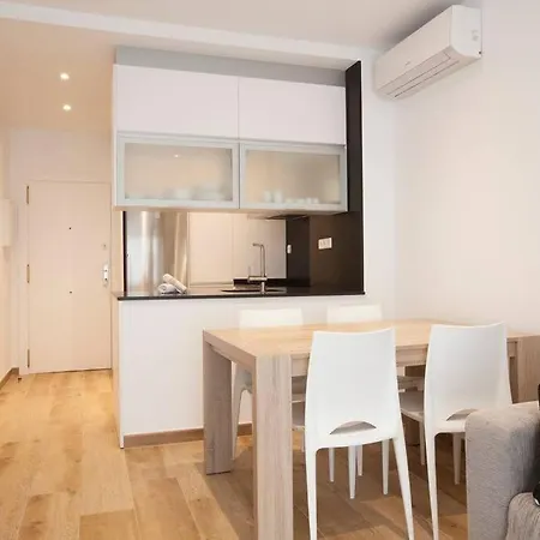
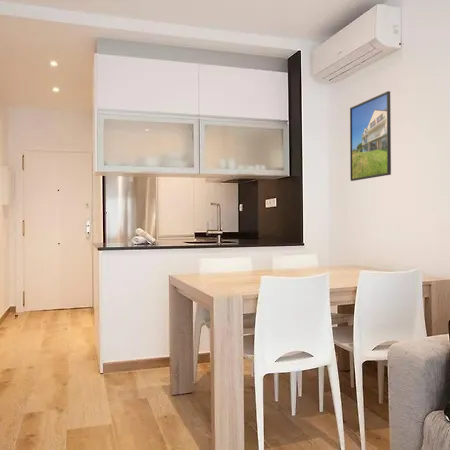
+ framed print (369, 139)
